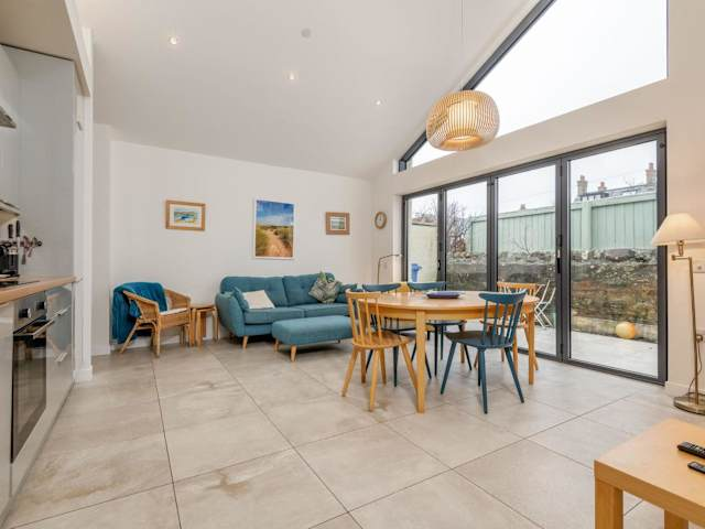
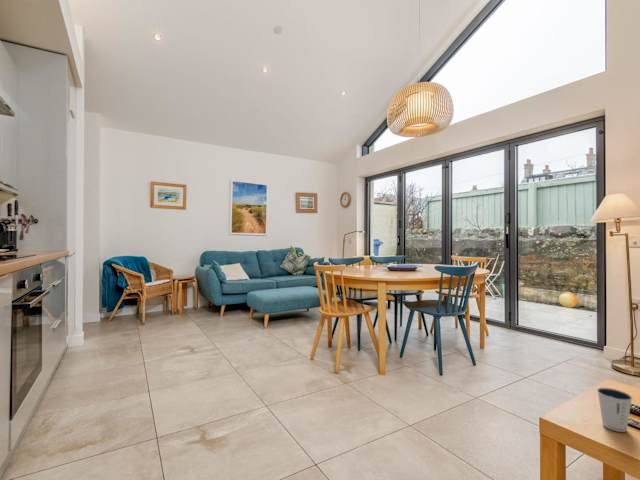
+ dixie cup (614, 410)
